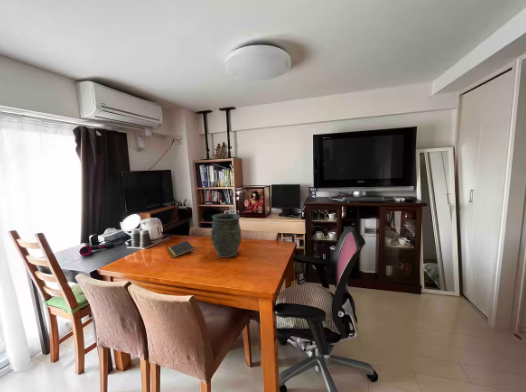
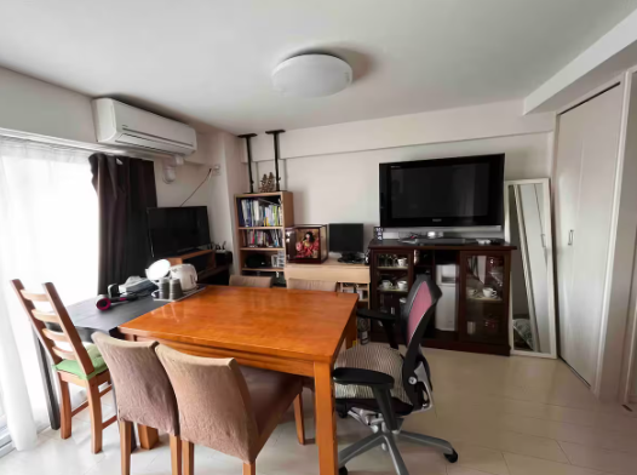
- vase (226, 234)
- notepad (180, 248)
